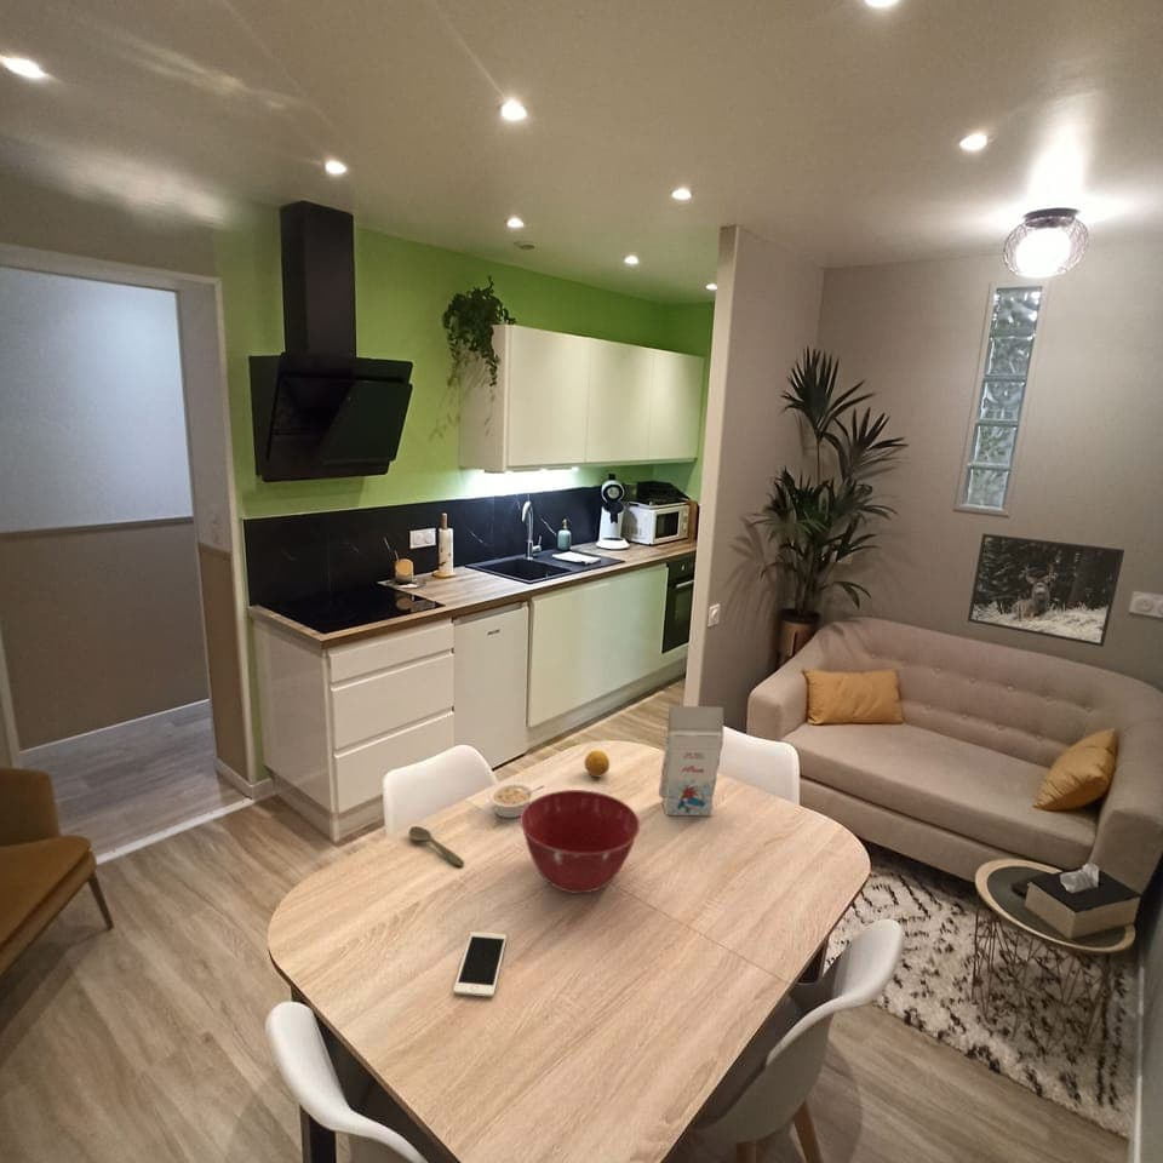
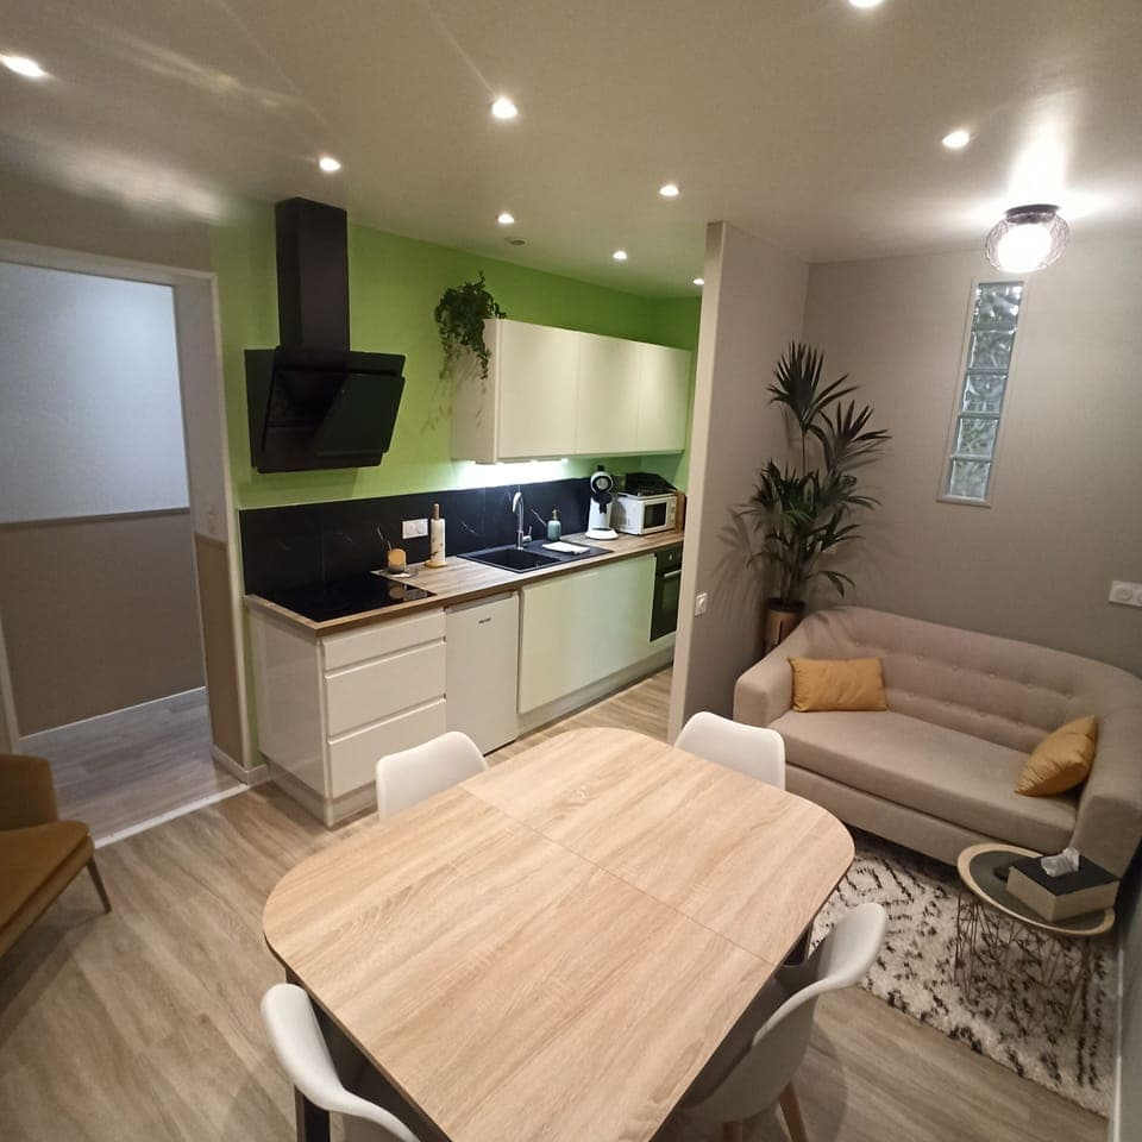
- gift box (691, 757)
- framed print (1041, 588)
- mixing bowl (578, 847)
- spoon (436, 846)
- legume (512, 798)
- cell phone (481, 962)
- fruit (597, 763)
